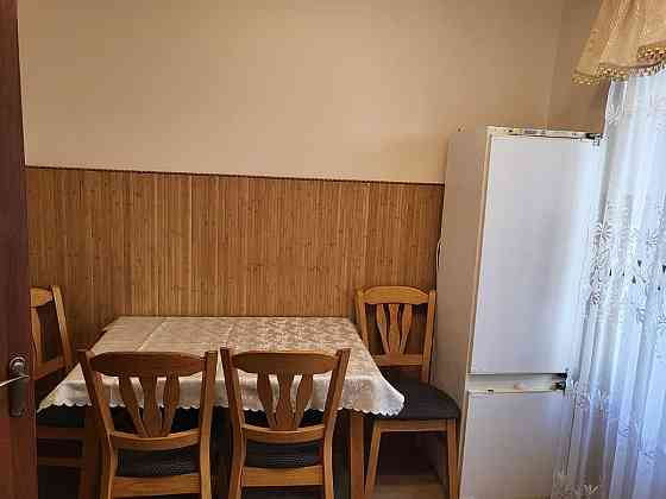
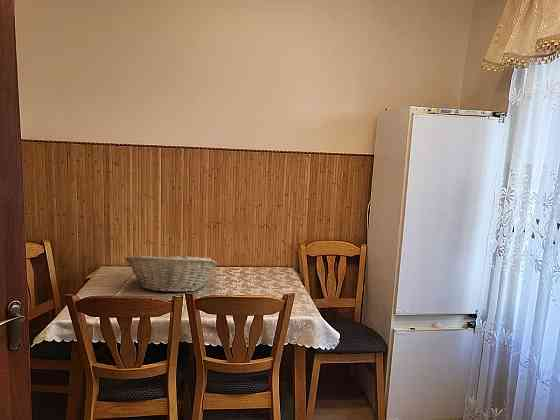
+ fruit basket (171, 267)
